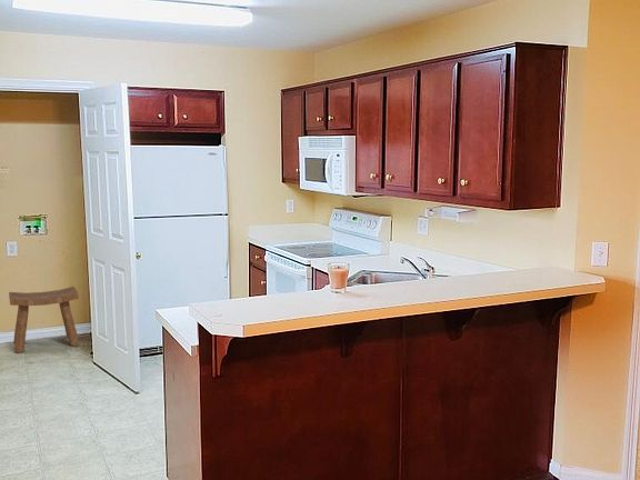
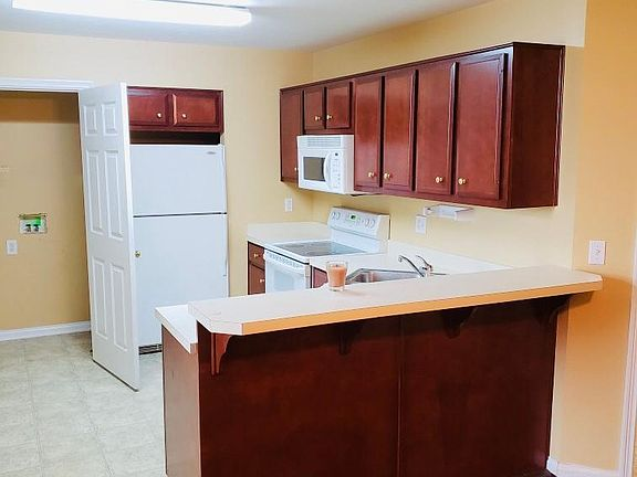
- stool (44, 304)
